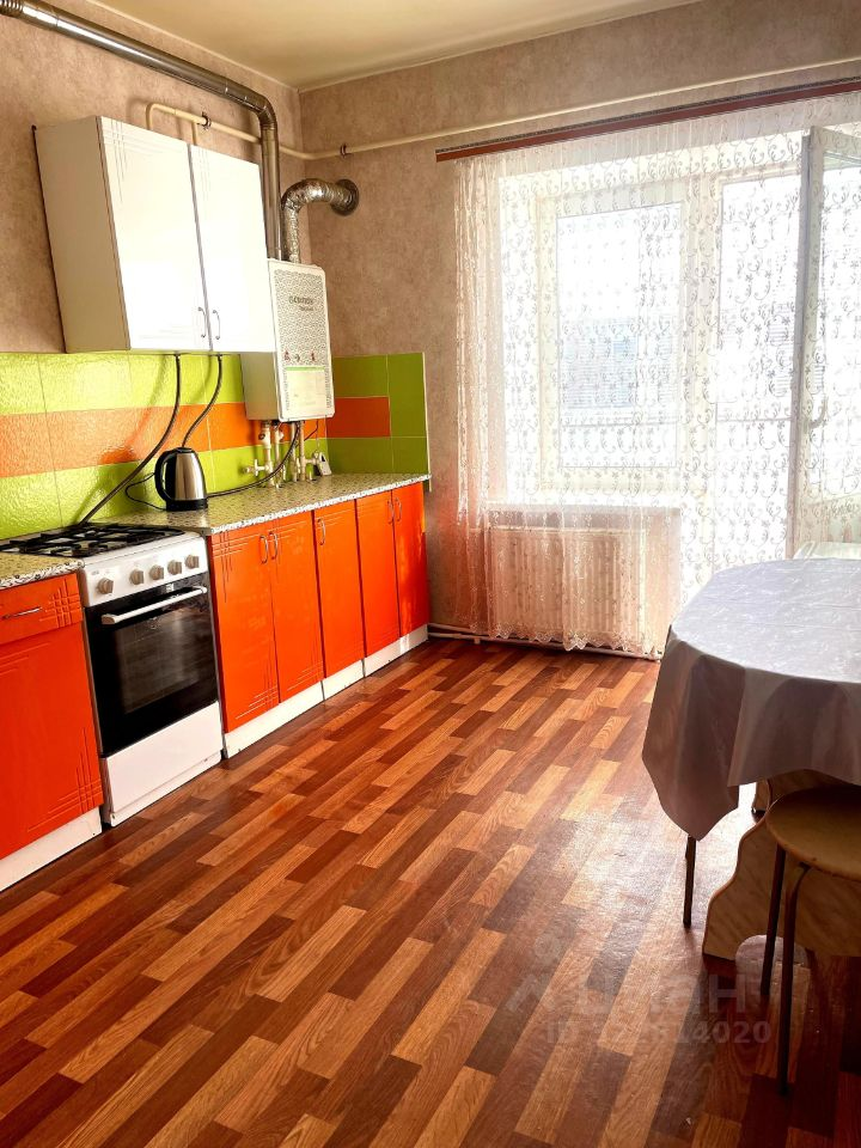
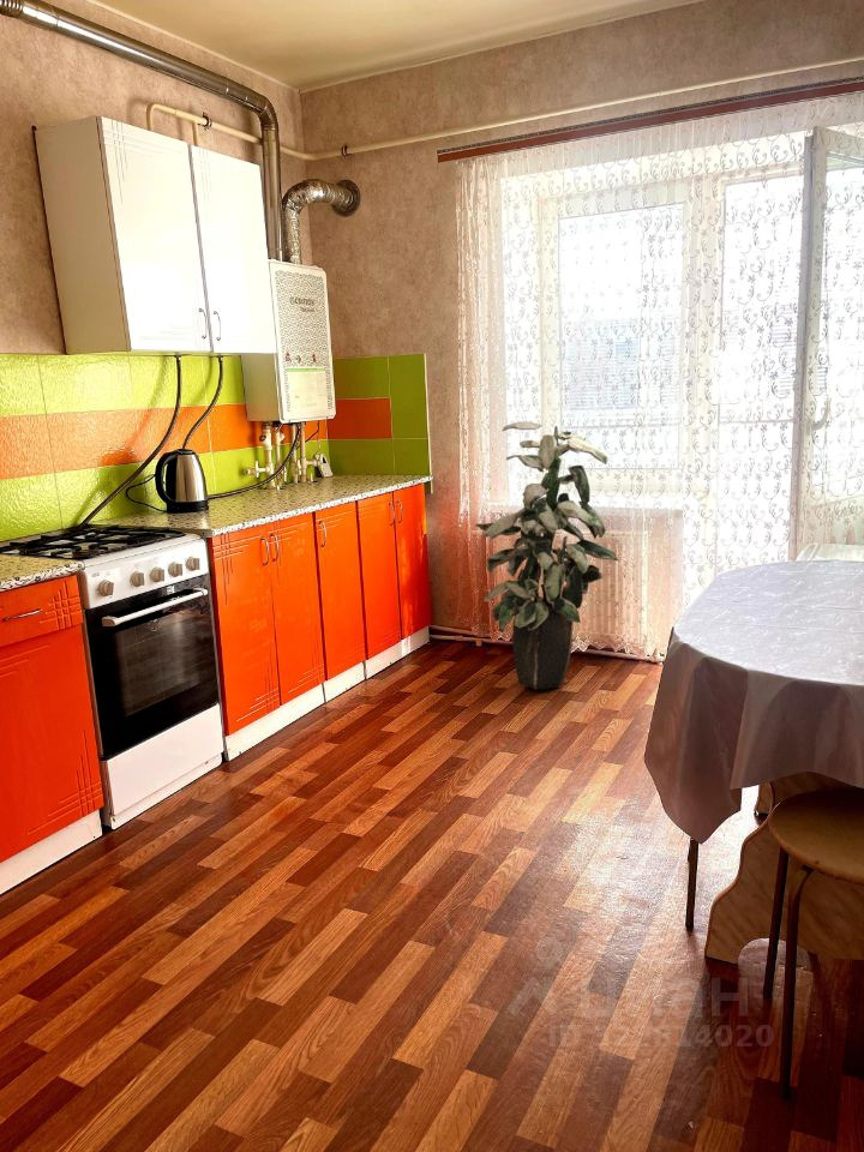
+ indoor plant (540, 556)
